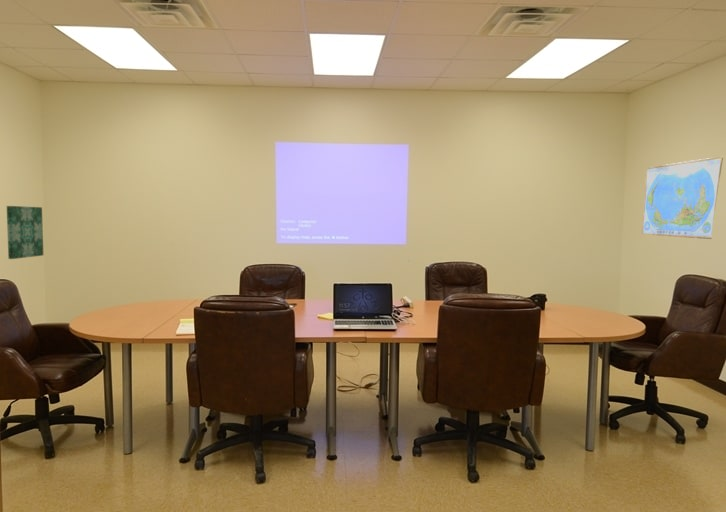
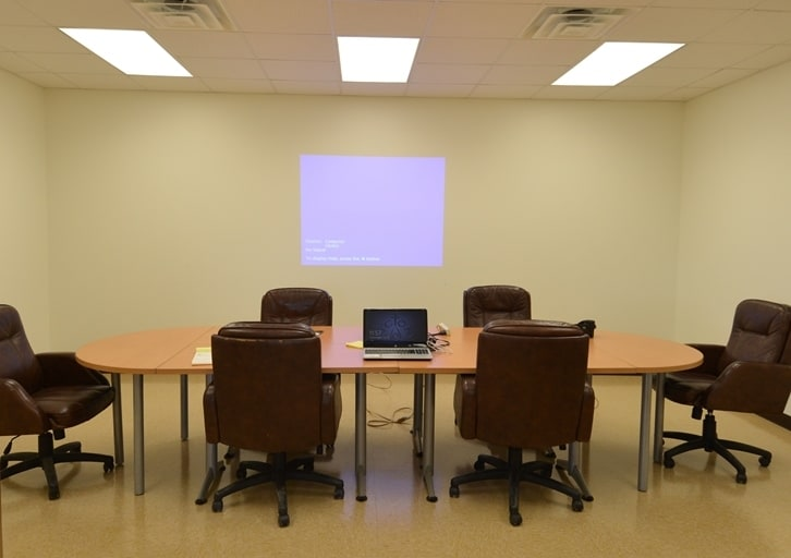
- world map (677, 199)
- wall art (25, 232)
